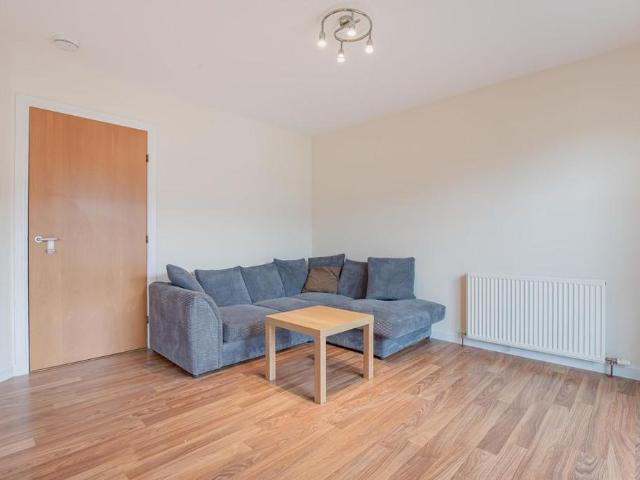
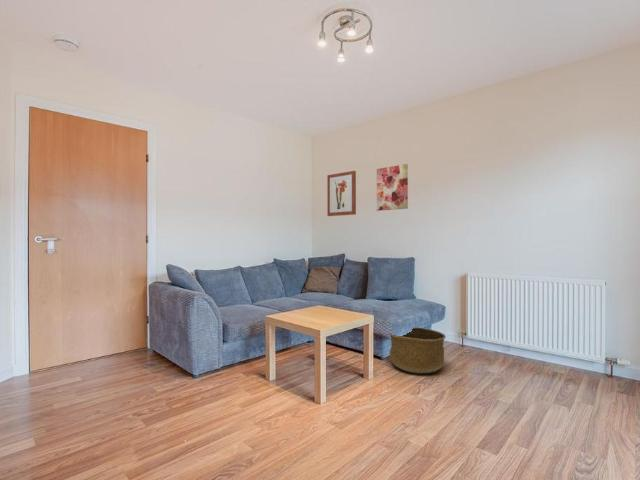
+ wall art (391, 188)
+ basket (417, 349)
+ wall art (341, 194)
